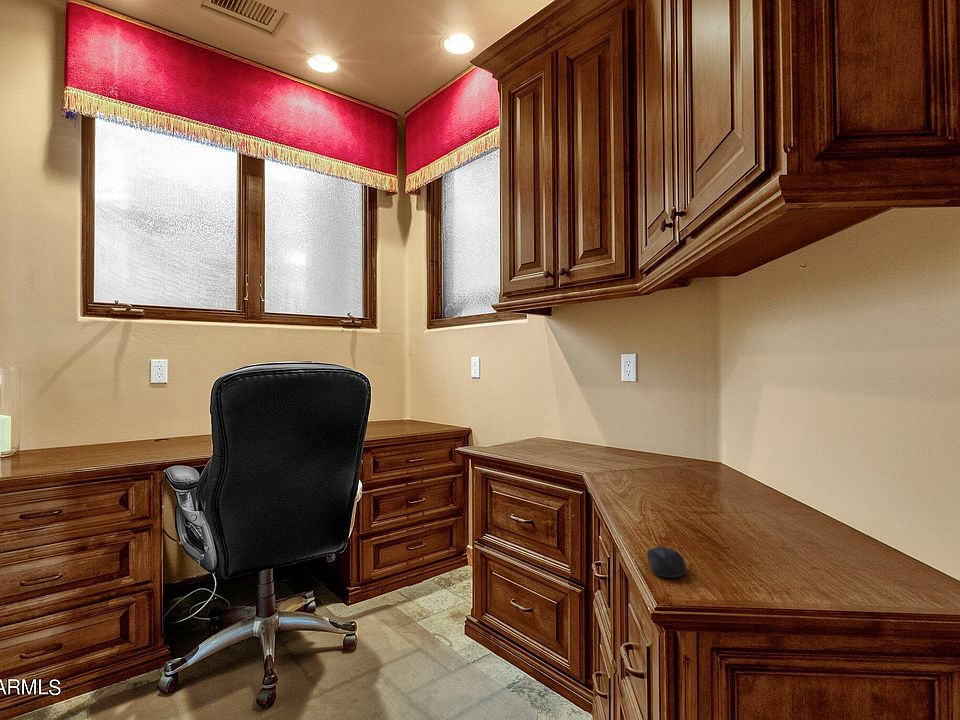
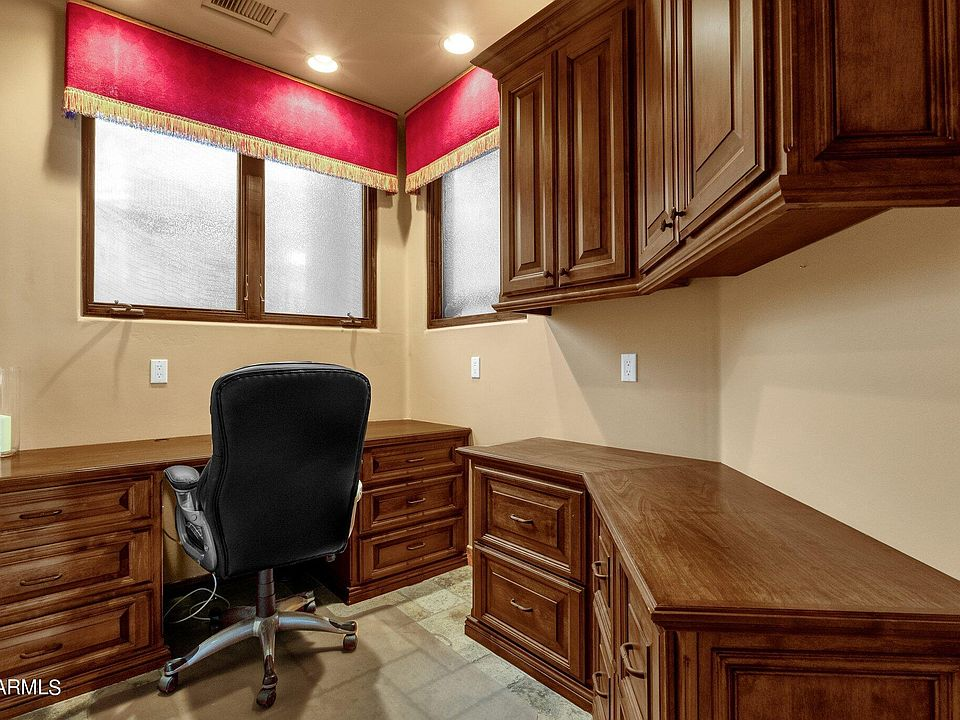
- computer mouse (666, 557)
